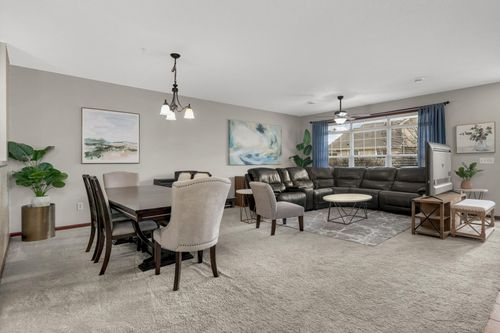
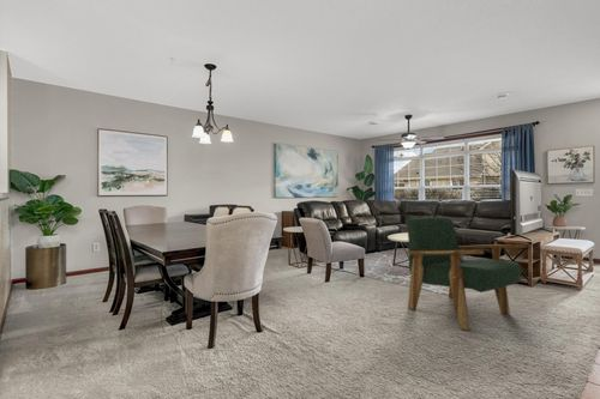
+ armchair (460, 265)
